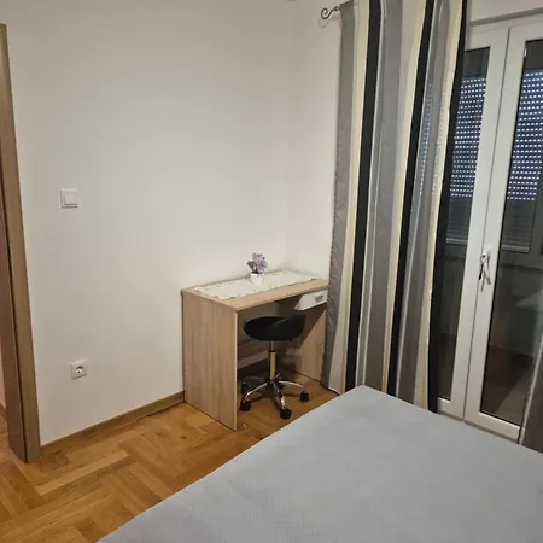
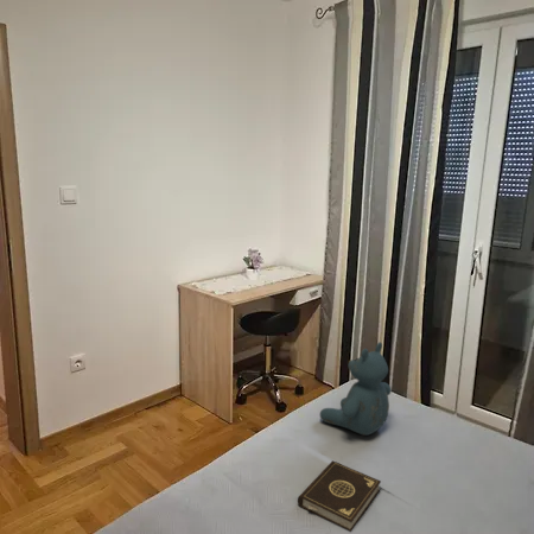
+ book (339, 492)
+ teddy bear (357, 383)
